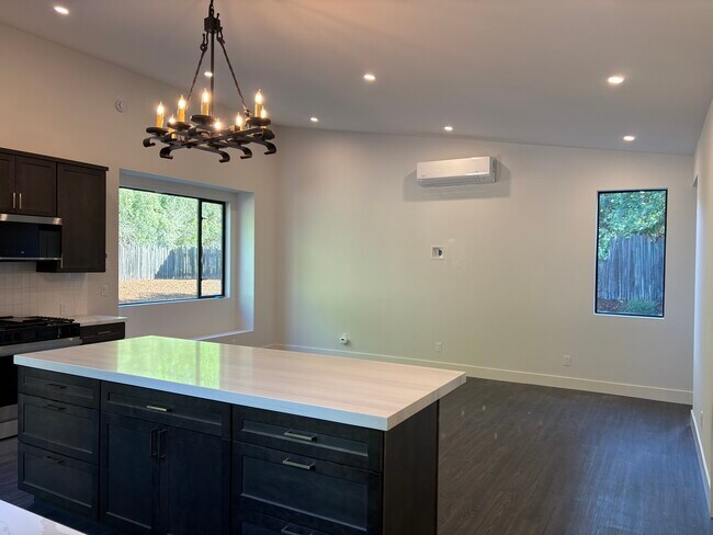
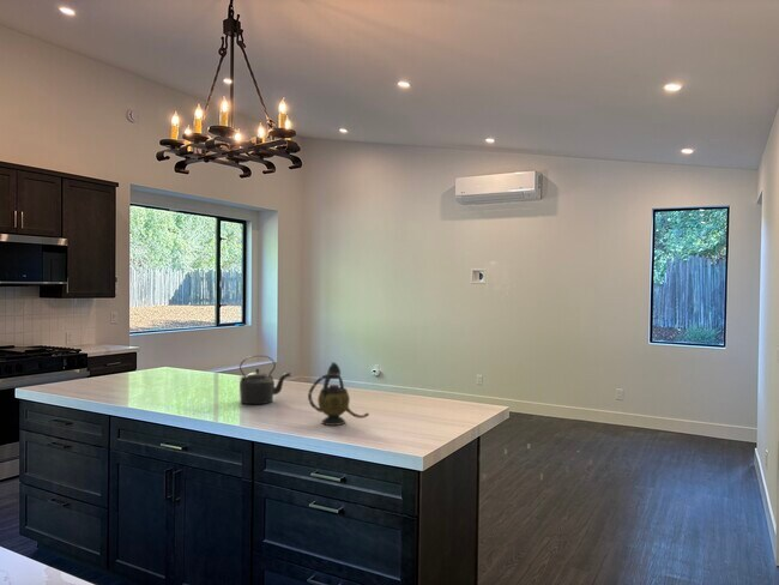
+ kettle (265, 378)
+ teapot (340, 393)
